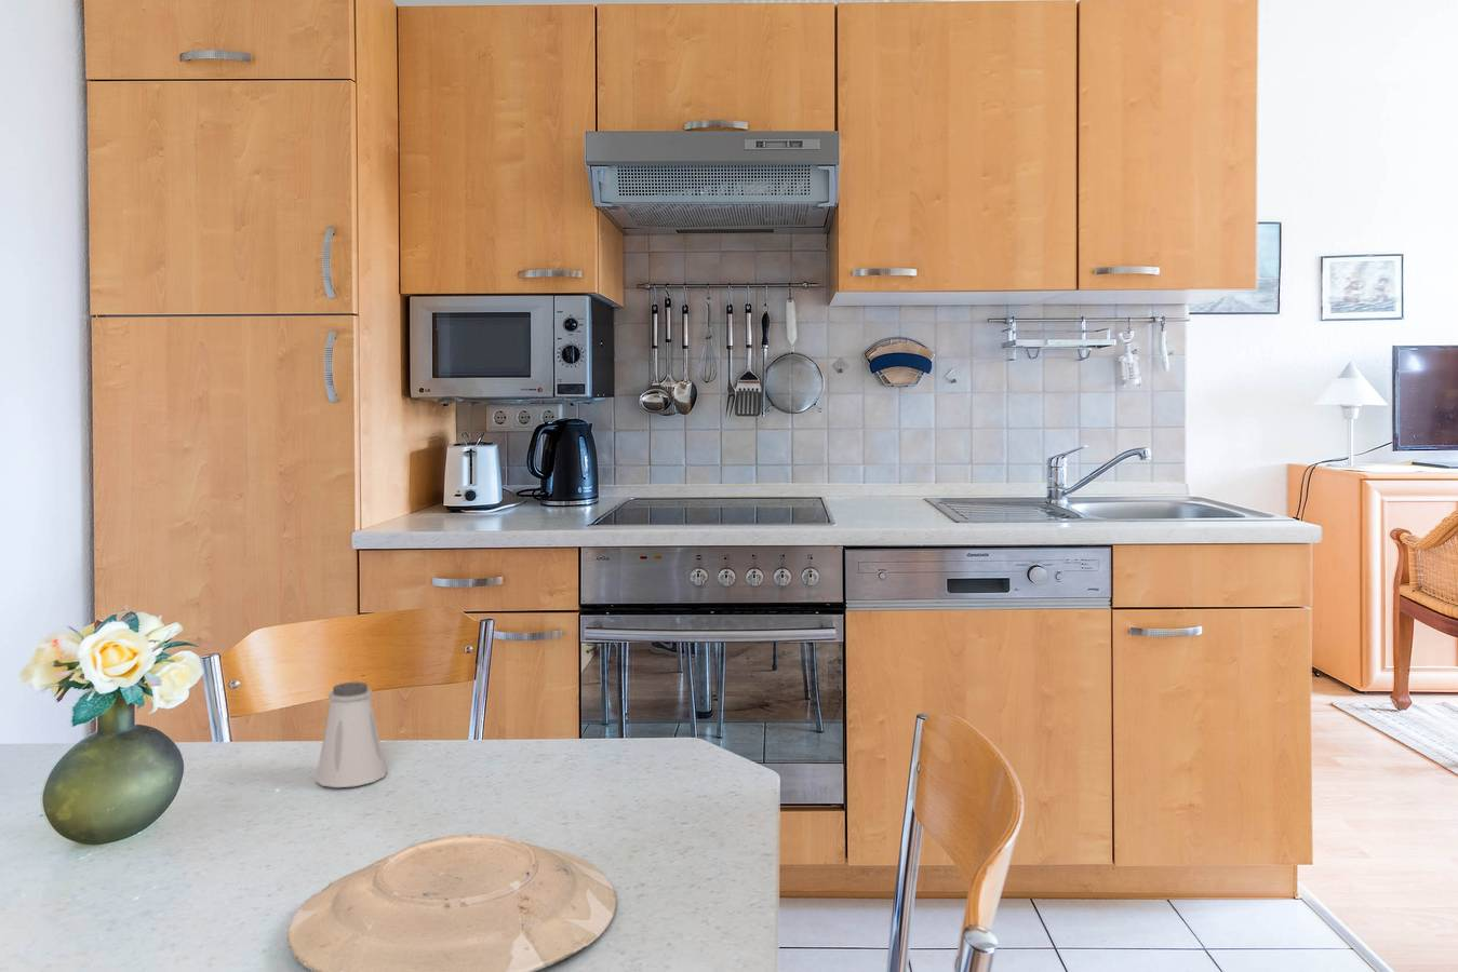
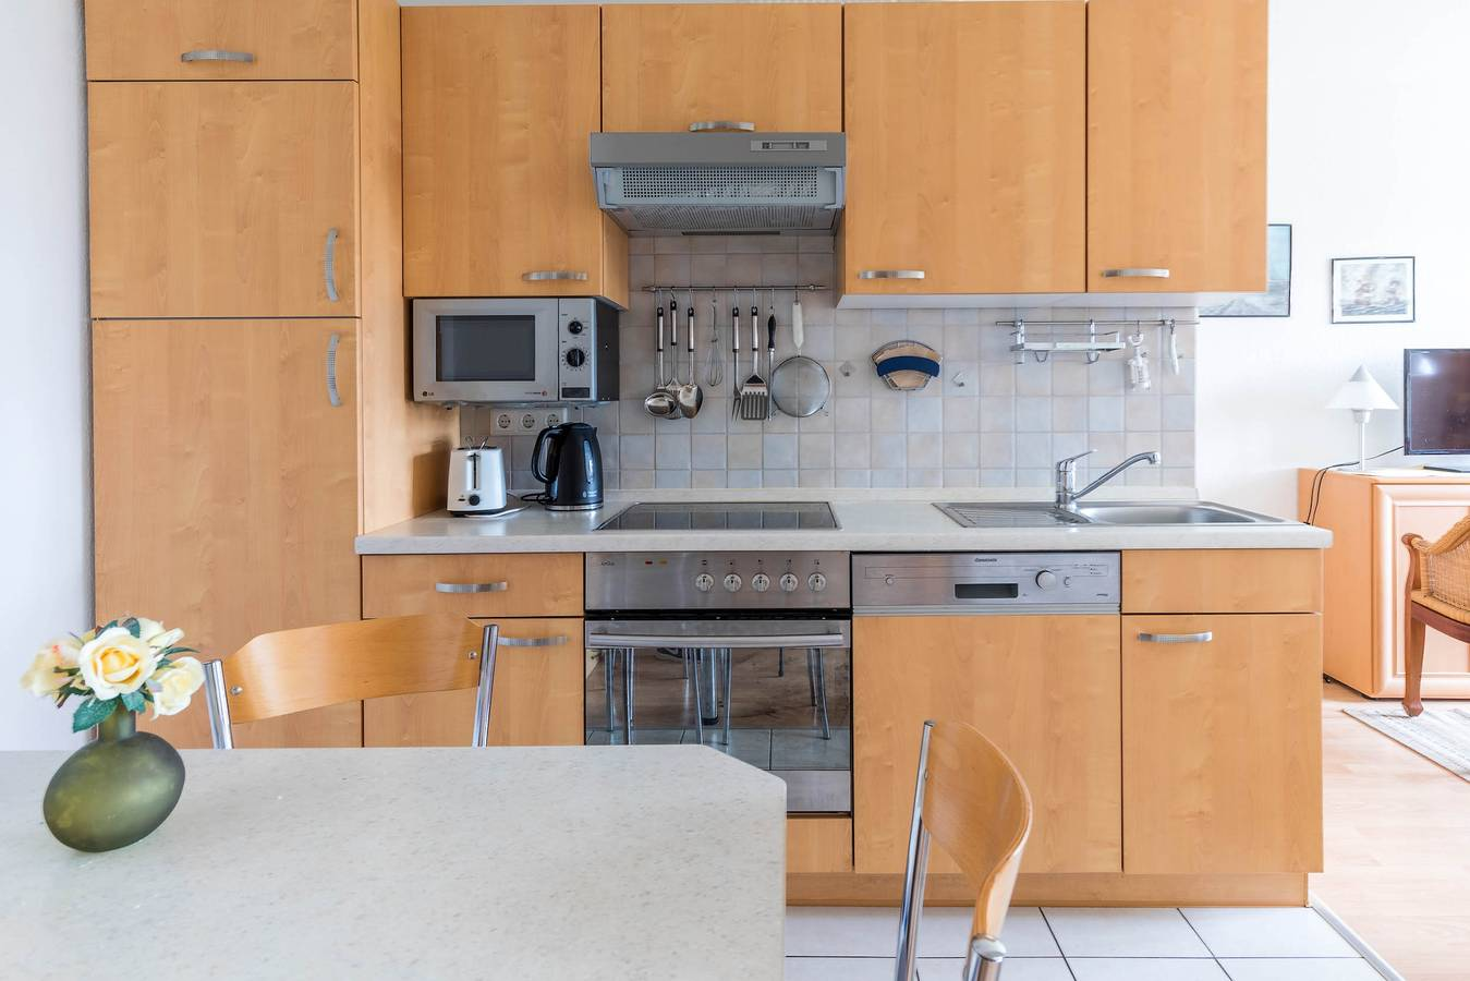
- saltshaker (351, 730)
- plate (458, 887)
